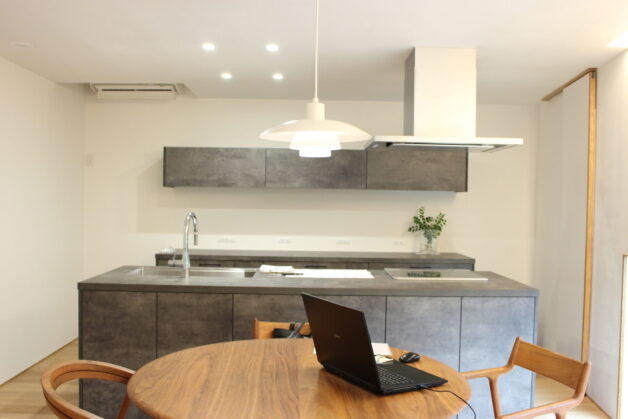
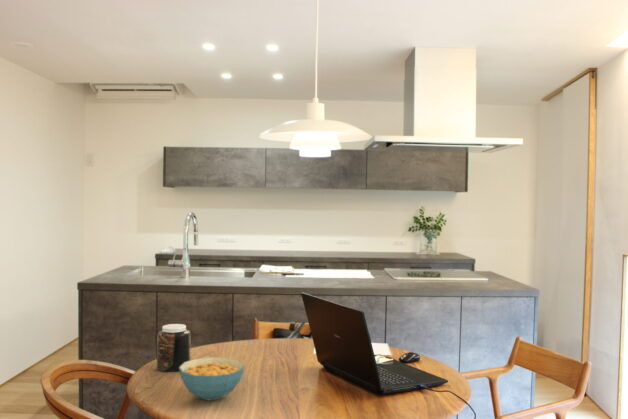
+ jar (173, 346)
+ cereal bowl (211, 381)
